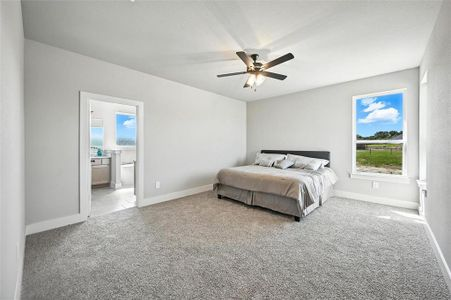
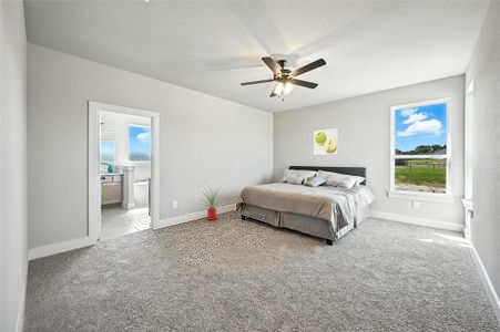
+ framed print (325, 142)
+ house plant (212, 201)
